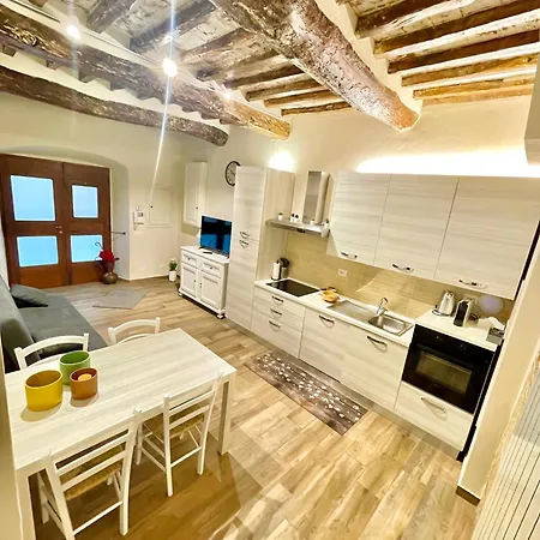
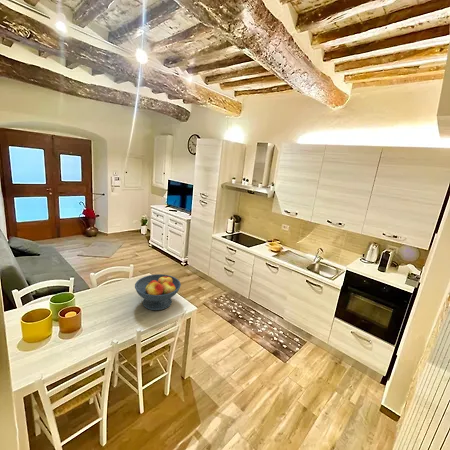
+ fruit bowl (158, 290)
